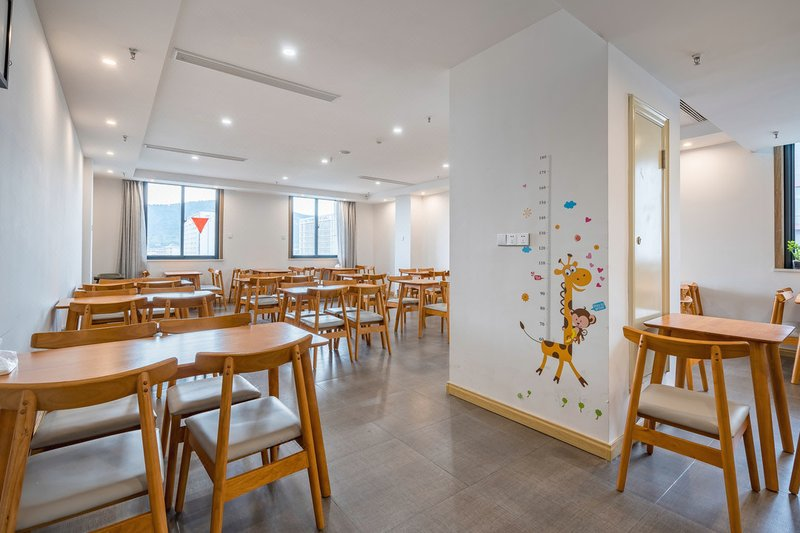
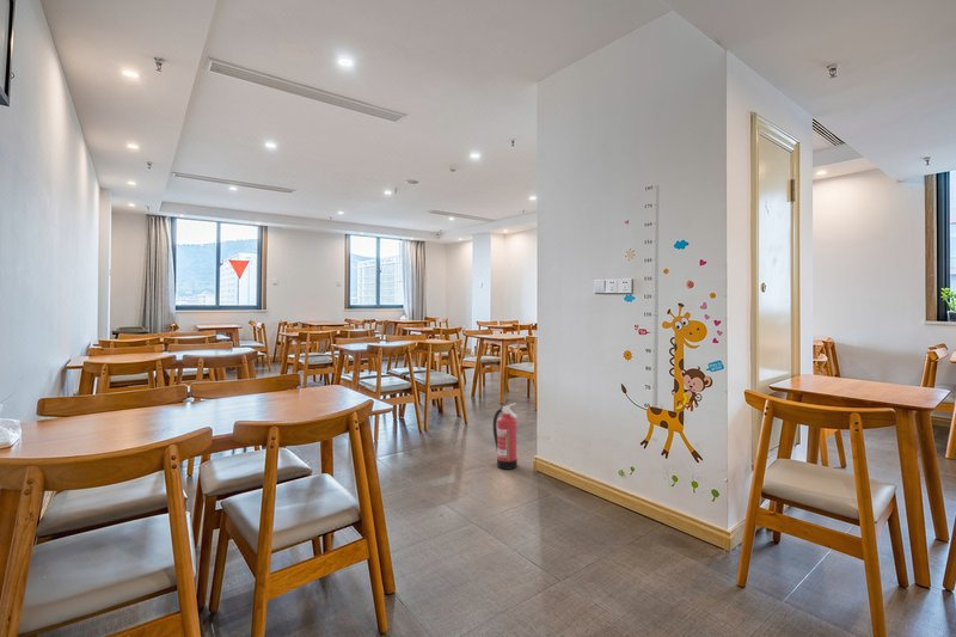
+ fire extinguisher (504, 433)
